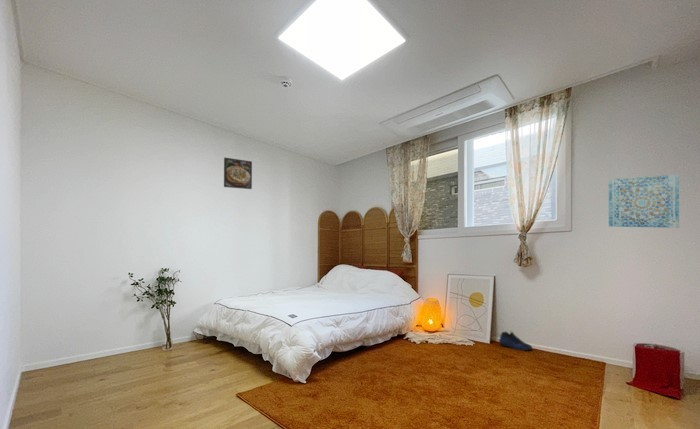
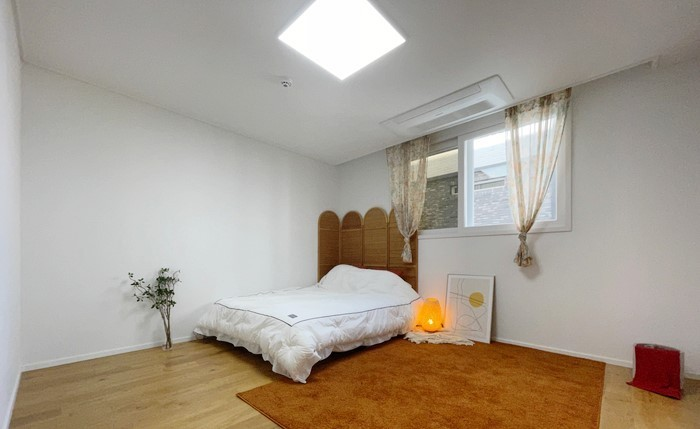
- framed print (238, 173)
- wall art (641, 201)
- sneaker (514, 339)
